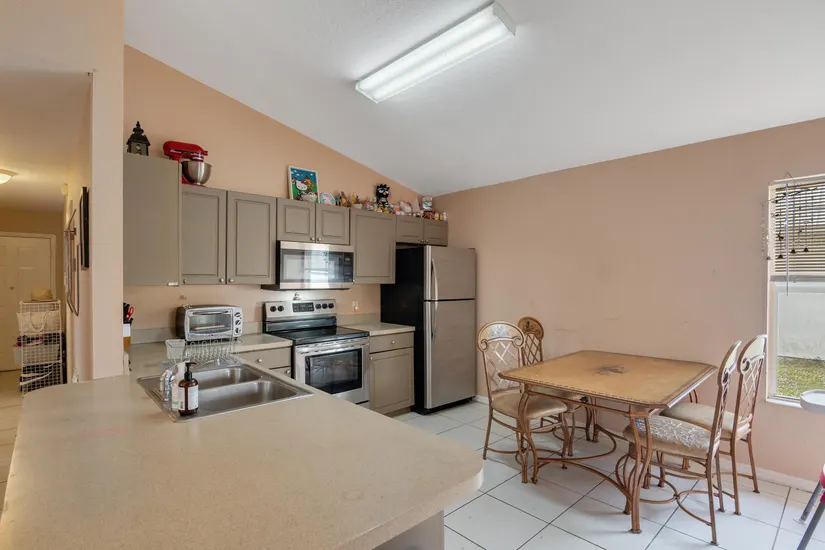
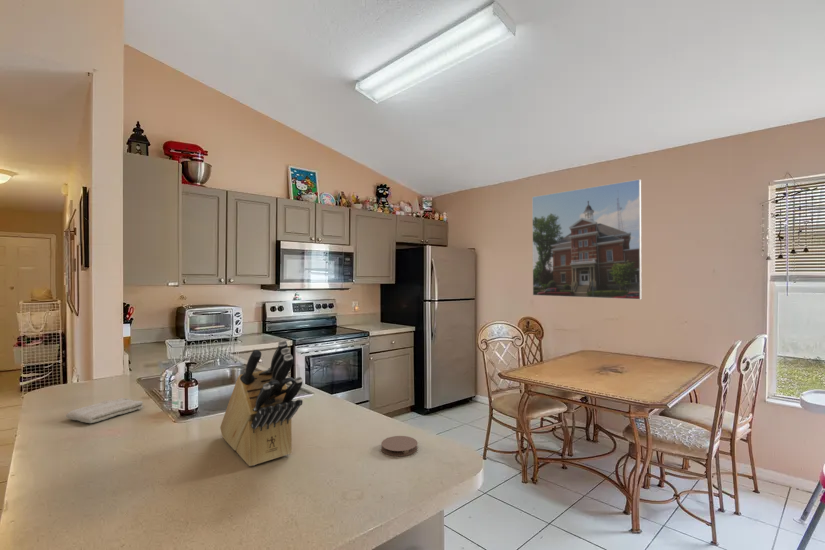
+ knife block (259, 393)
+ coaster (399, 445)
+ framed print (581, 243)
+ washcloth (107, 409)
